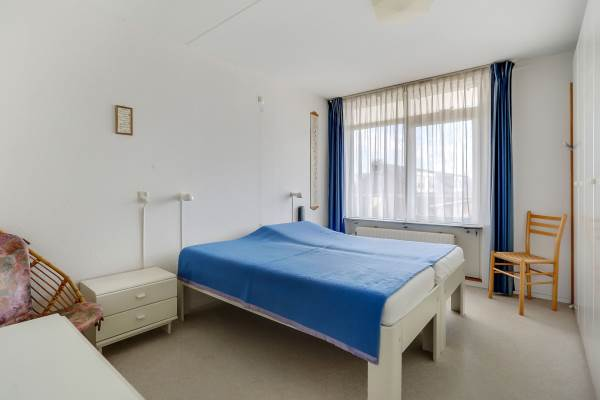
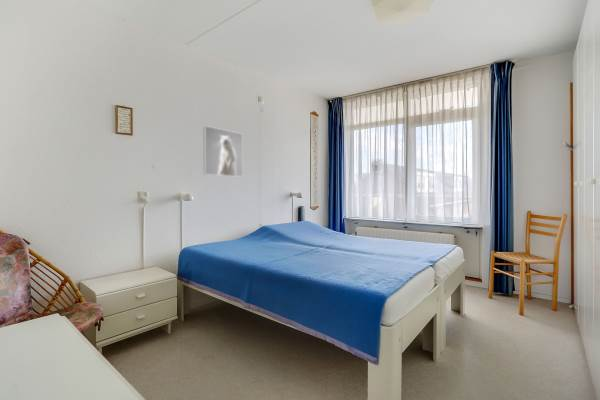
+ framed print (224, 152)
